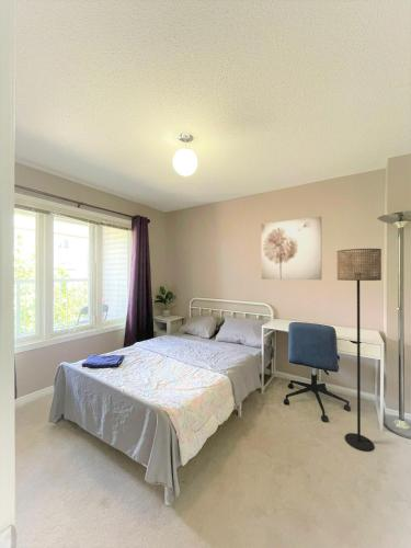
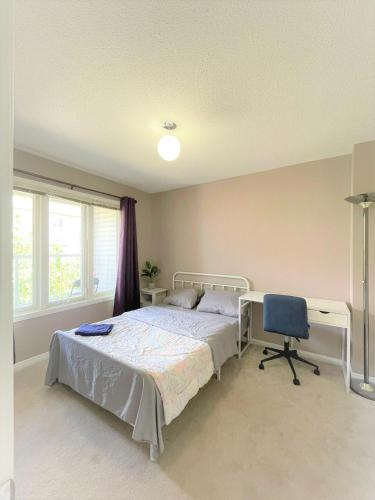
- floor lamp (358, 345)
- wall art (289, 250)
